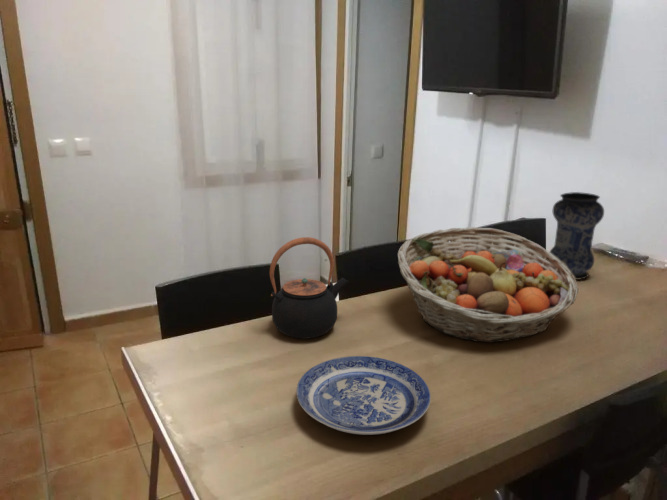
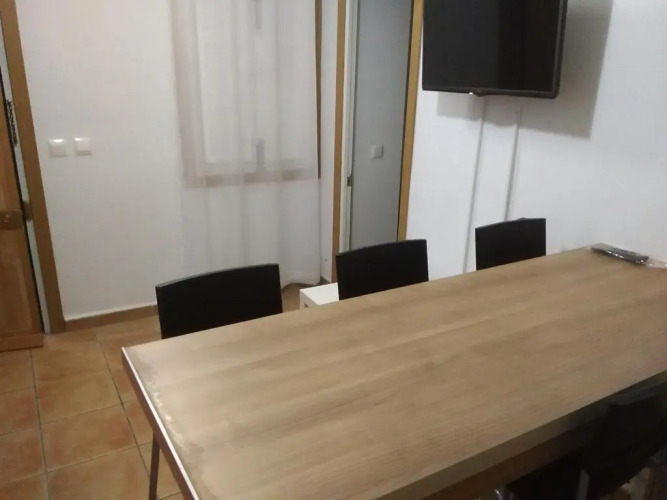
- plate (362, 397)
- teapot (310, 282)
- fruit basket (484, 281)
- vase (573, 235)
